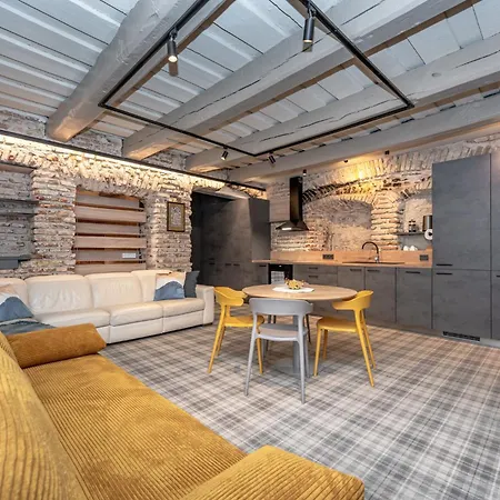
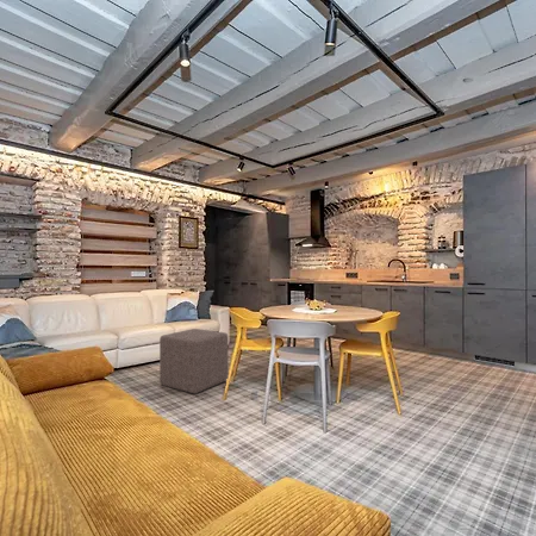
+ ottoman (194, 357)
